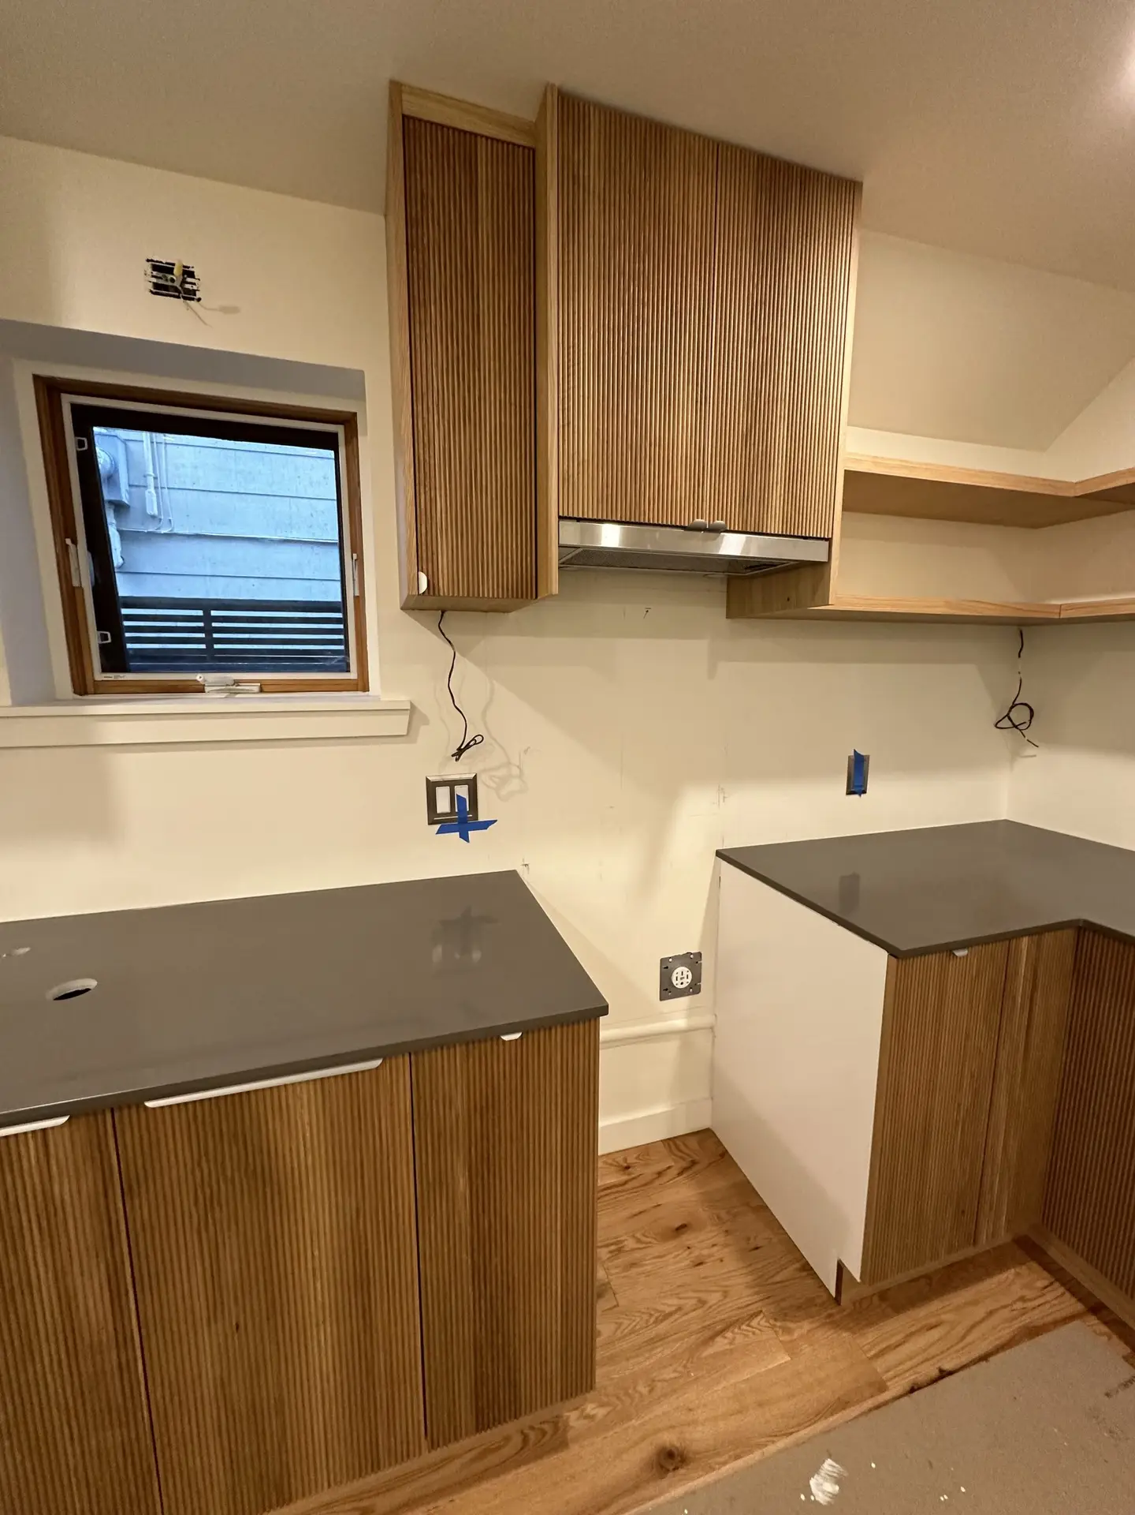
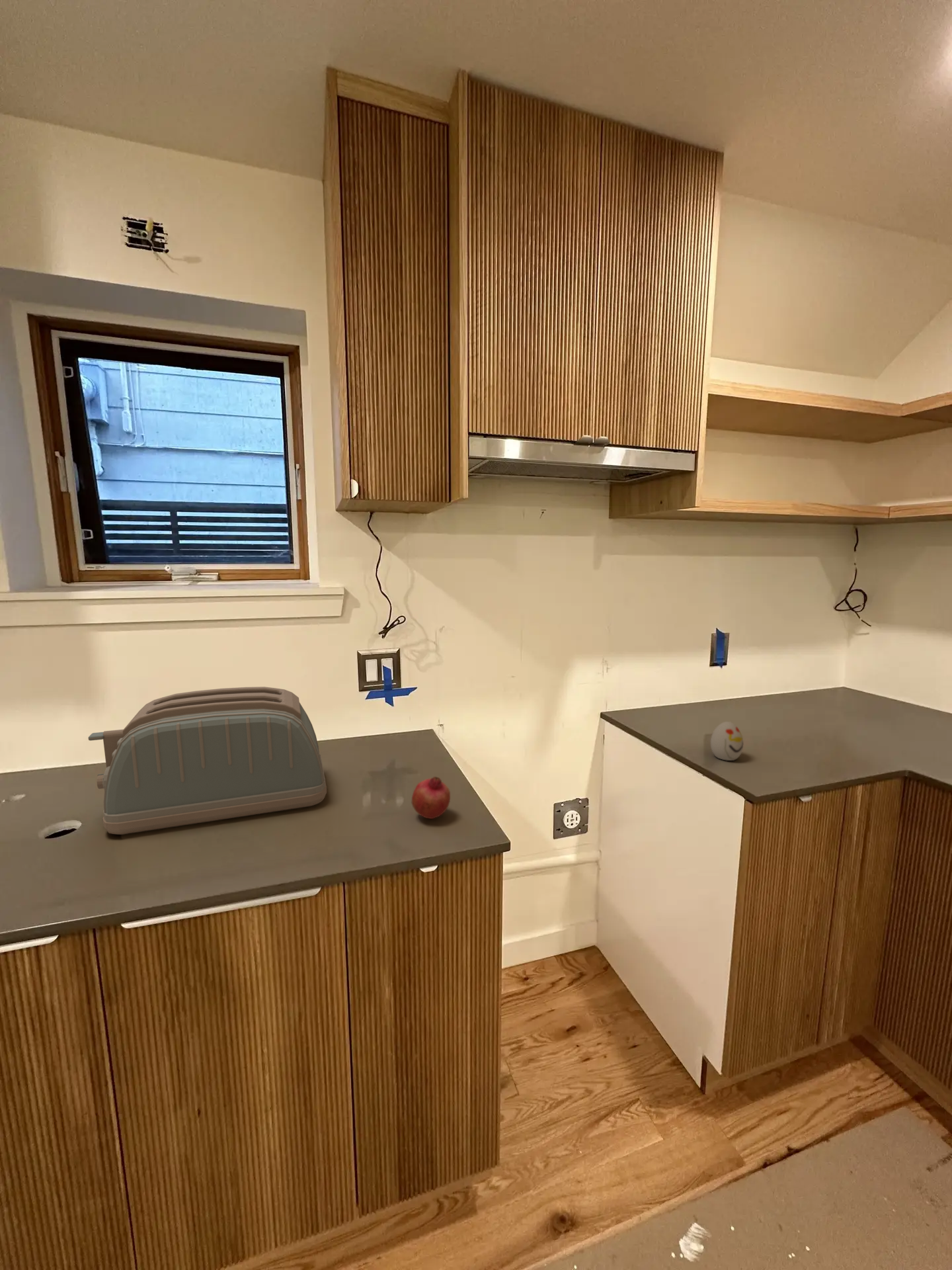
+ toaster (215, 749)
+ decorative egg (727, 740)
+ fruit (431, 795)
